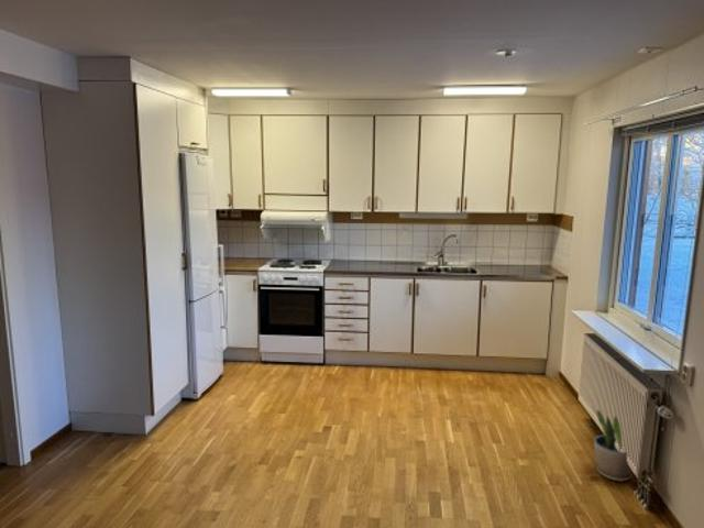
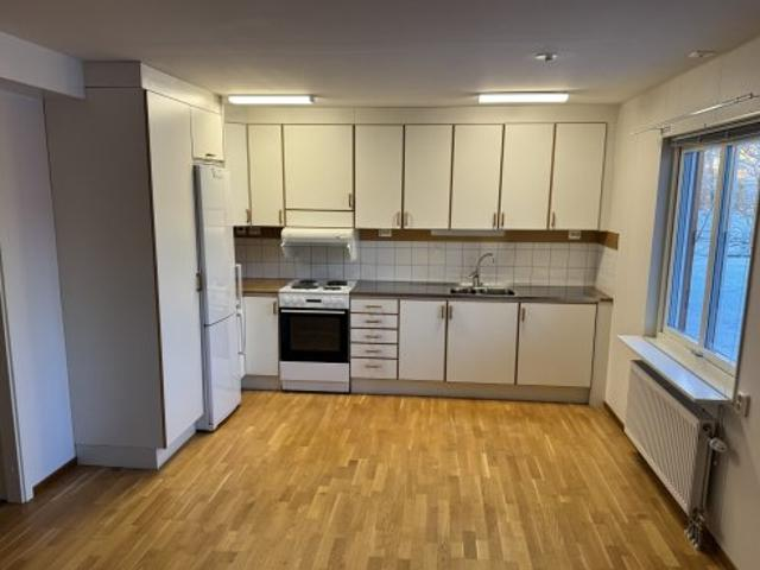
- potted plant (615, 441)
